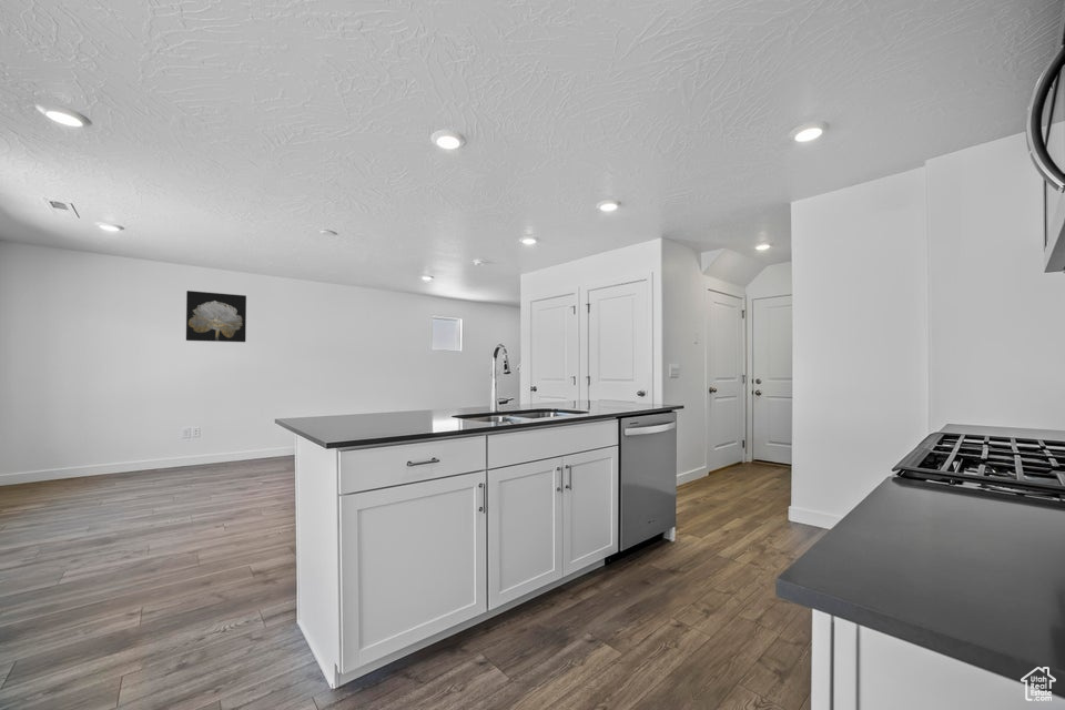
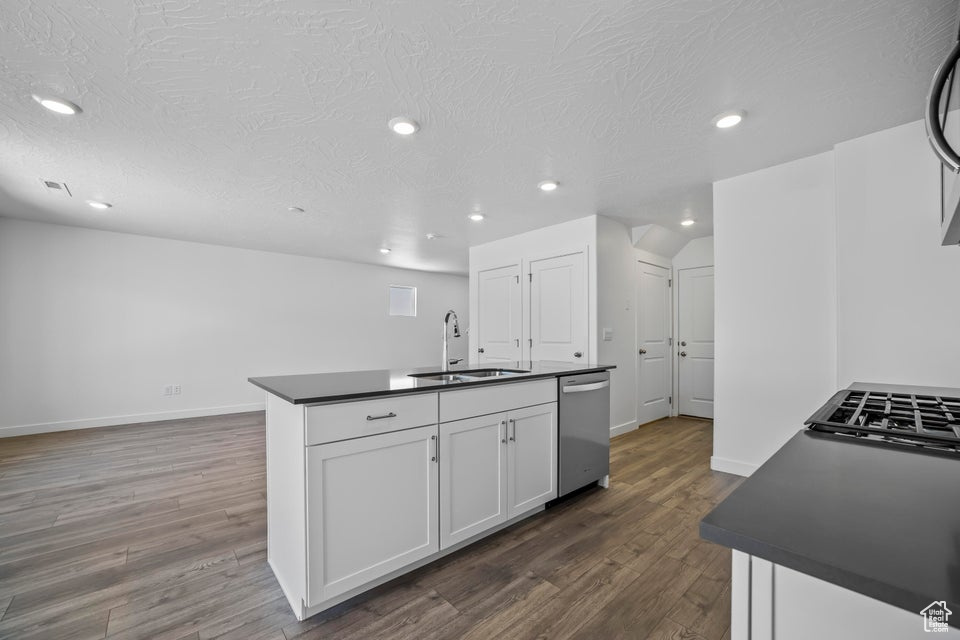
- wall art (216, 317)
